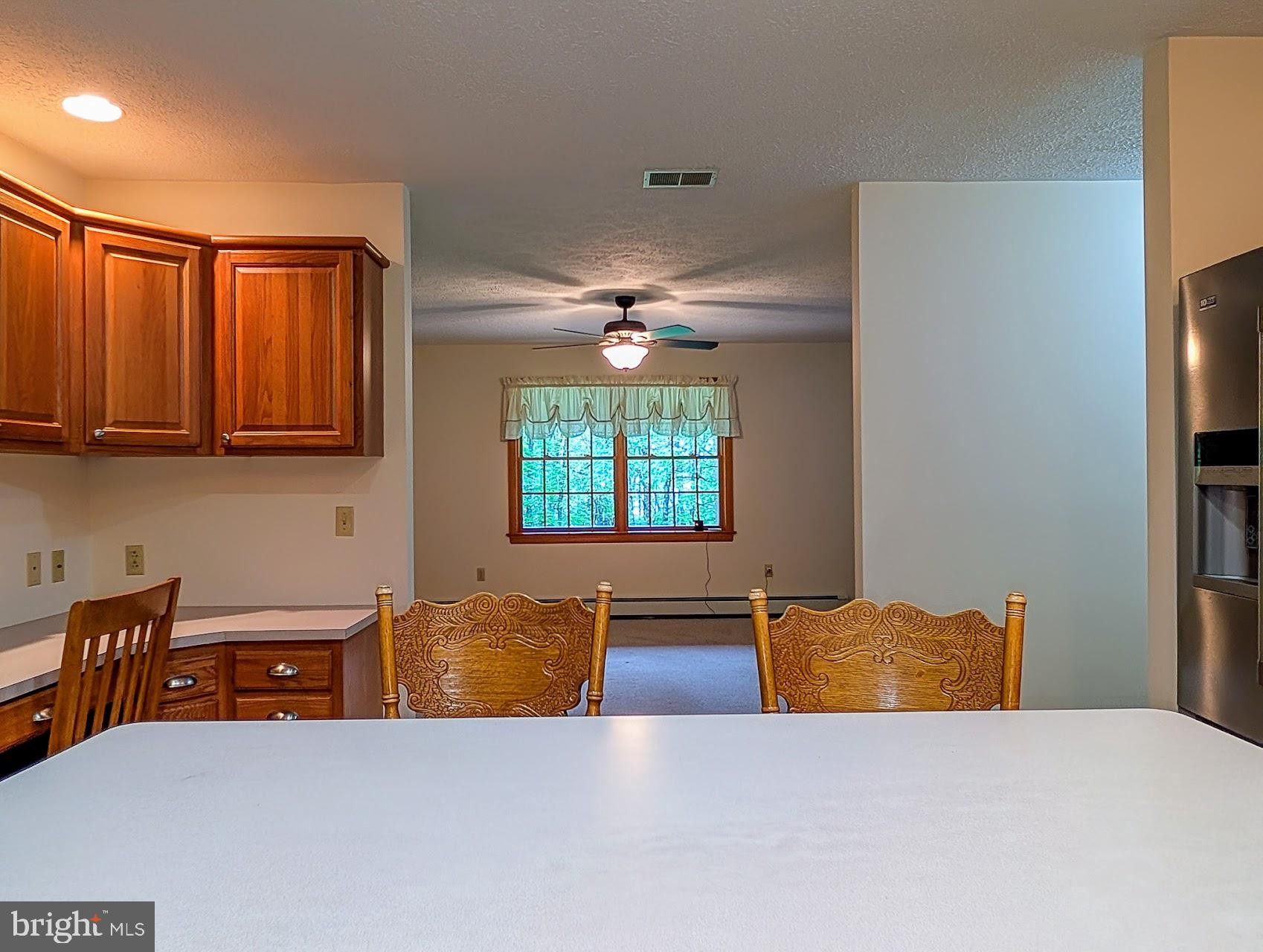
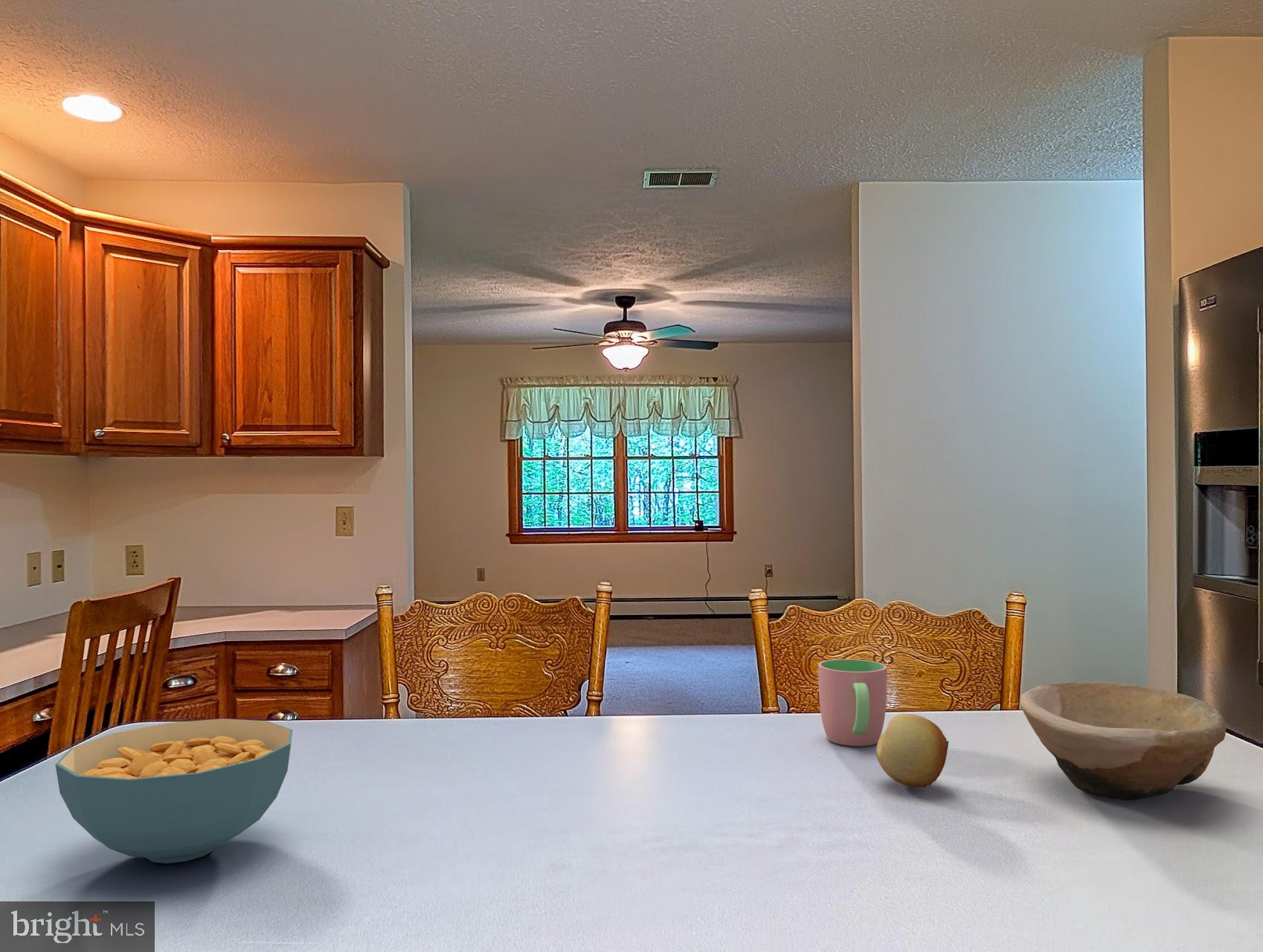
+ fruit (911, 750)
+ cup (855, 704)
+ bowl (1123, 744)
+ cereal bowl (181, 797)
